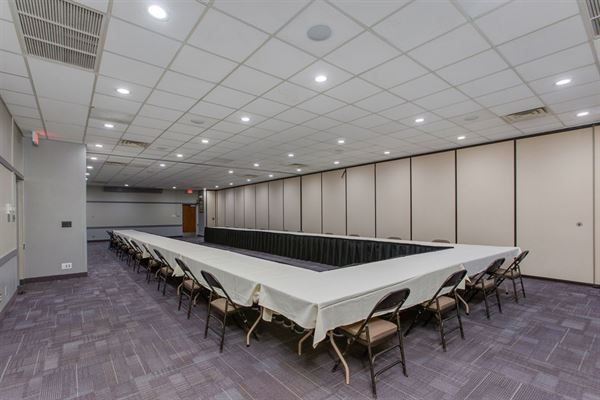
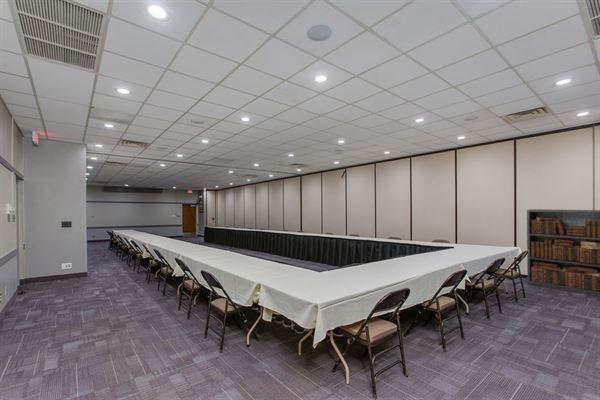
+ bookcase (568, 248)
